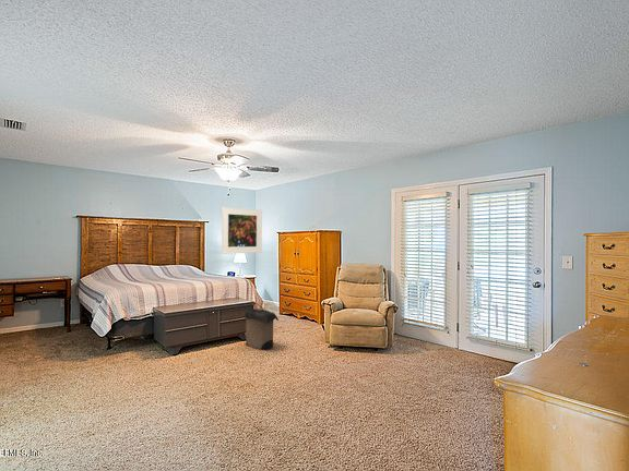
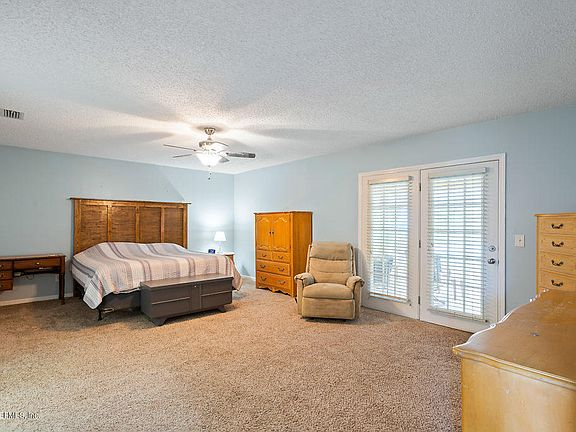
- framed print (242, 230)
- laundry hamper (260, 323)
